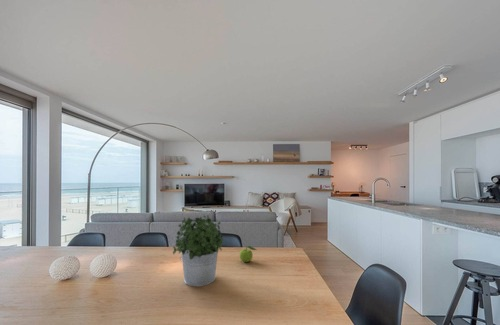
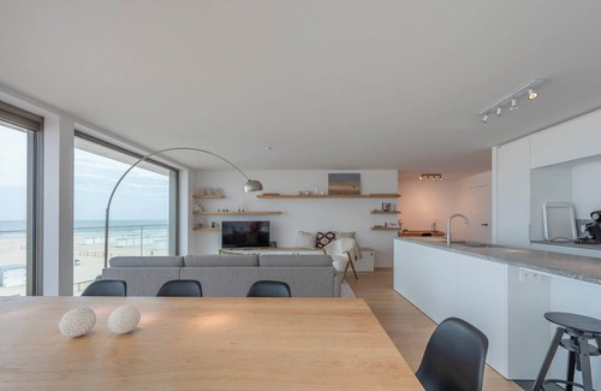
- fruit (248, 253)
- potted plant (196, 247)
